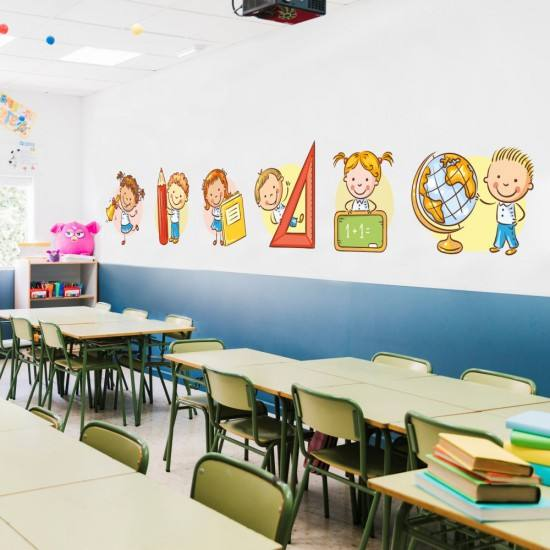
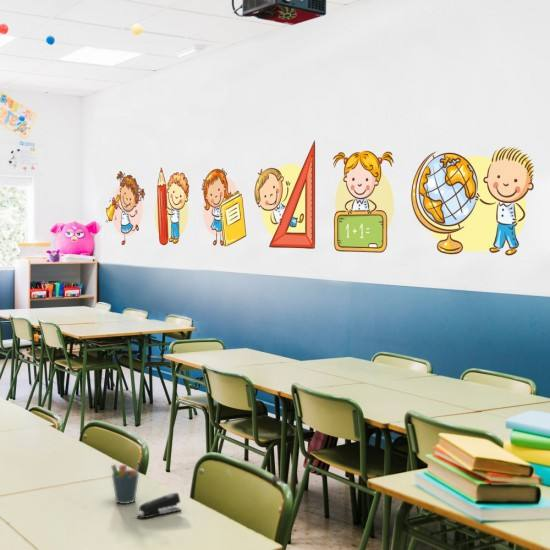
+ pen holder (125, 479)
+ stapler (159, 504)
